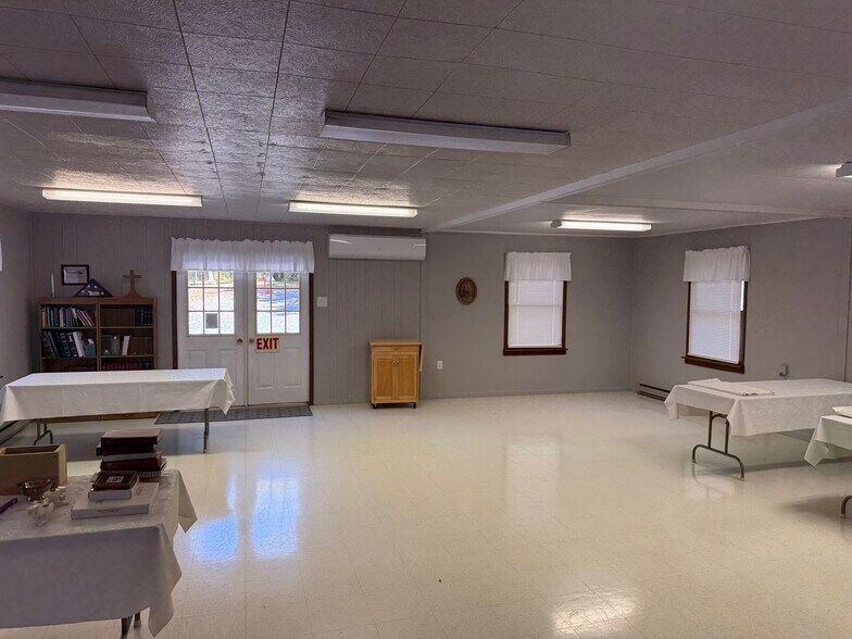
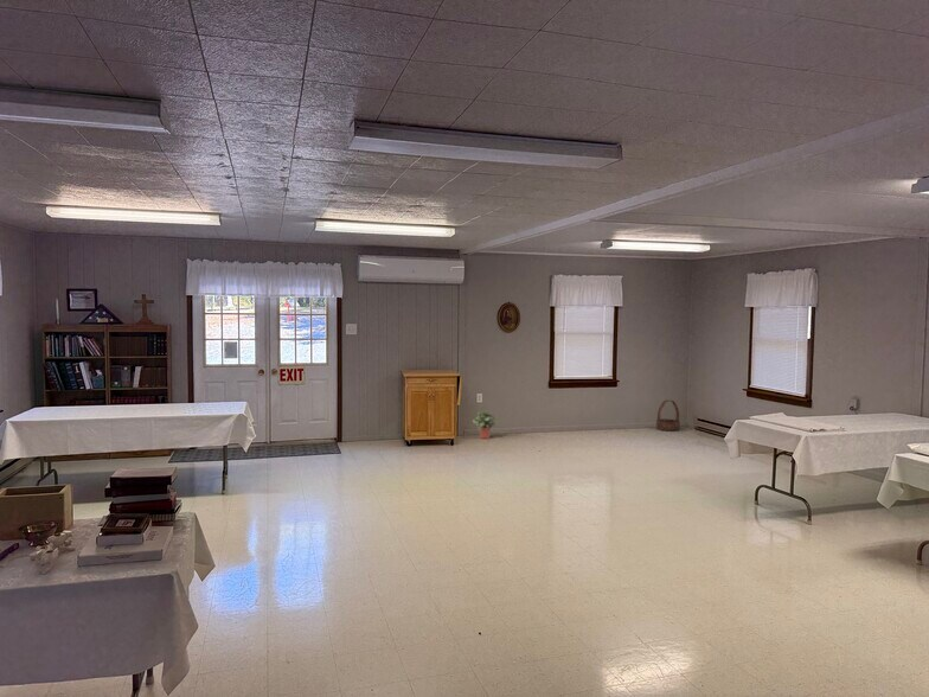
+ potted plant (485, 423)
+ basket (668, 420)
